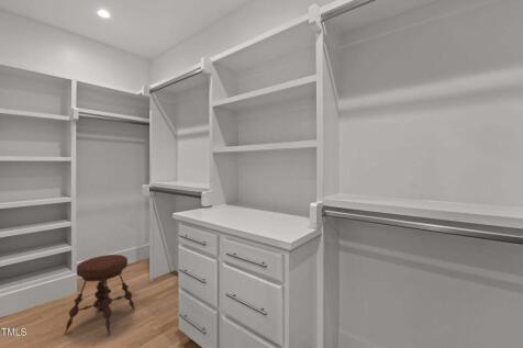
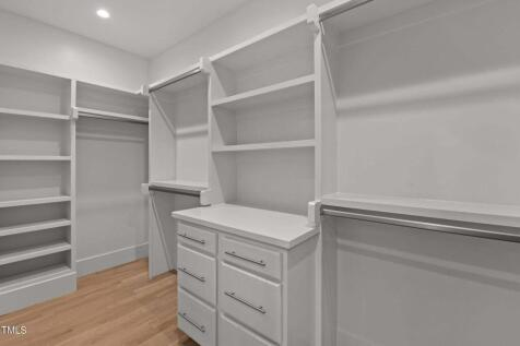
- stool (102, 290)
